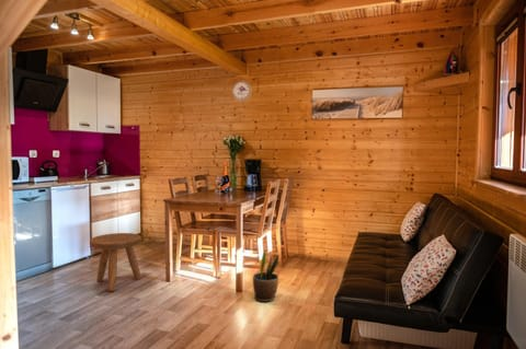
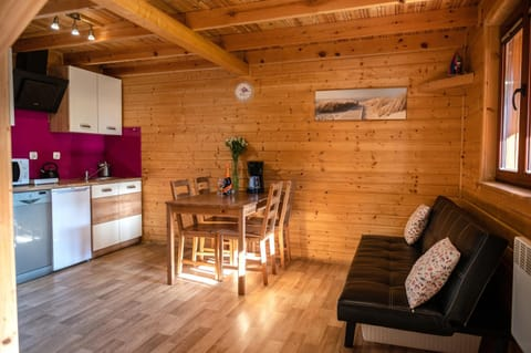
- stool (116, 260)
- potted plant (265, 275)
